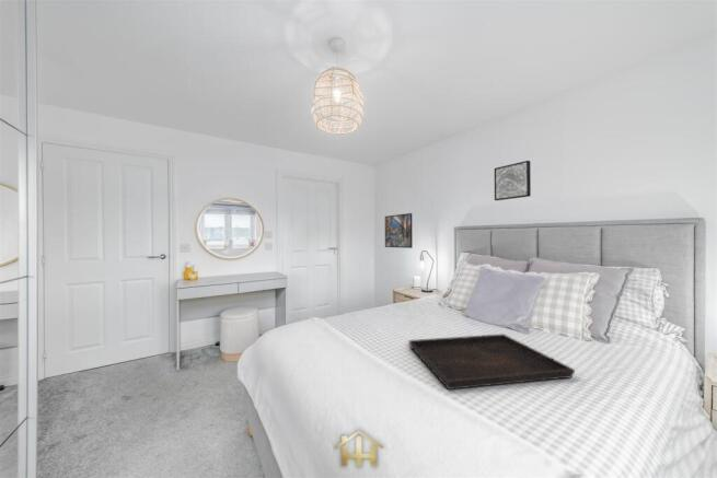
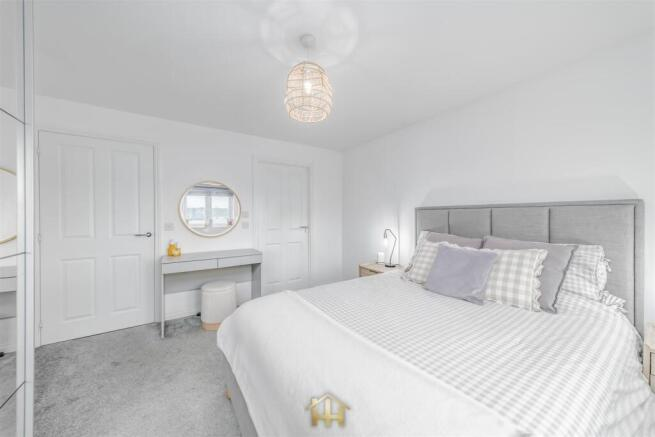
- wall art (511, 182)
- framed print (397, 231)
- serving tray (481, 357)
